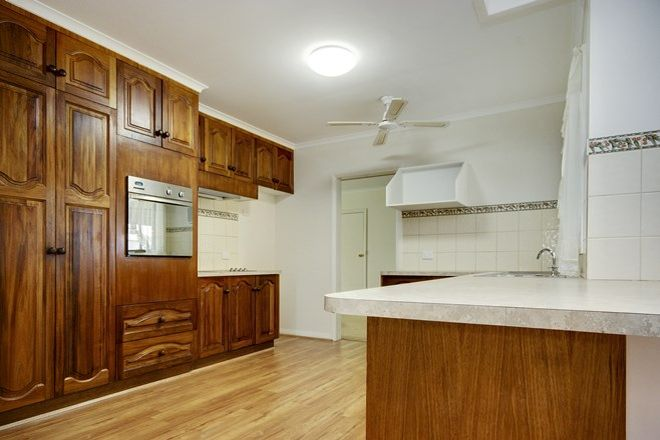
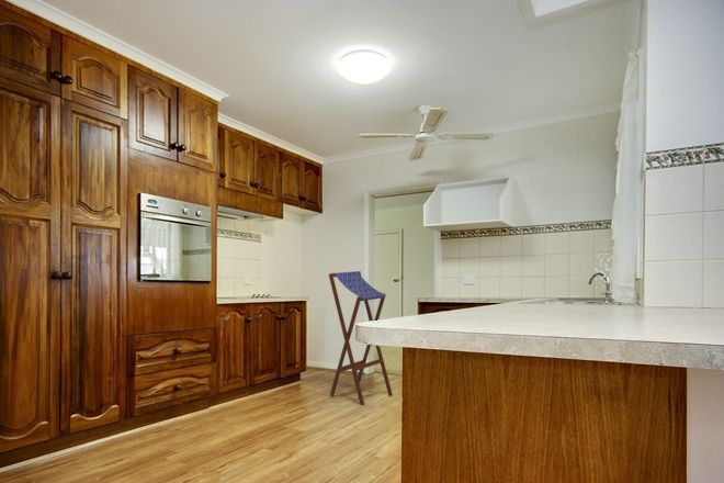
+ stool (351, 332)
